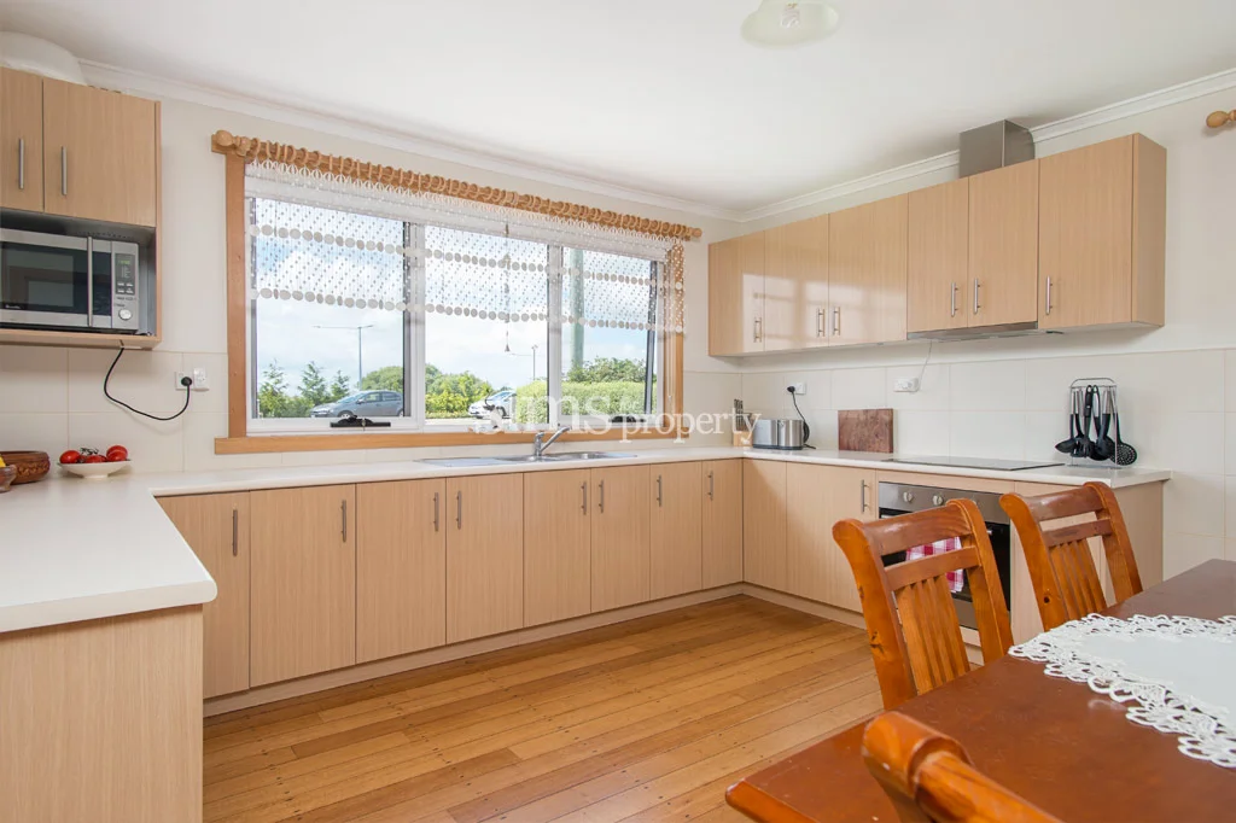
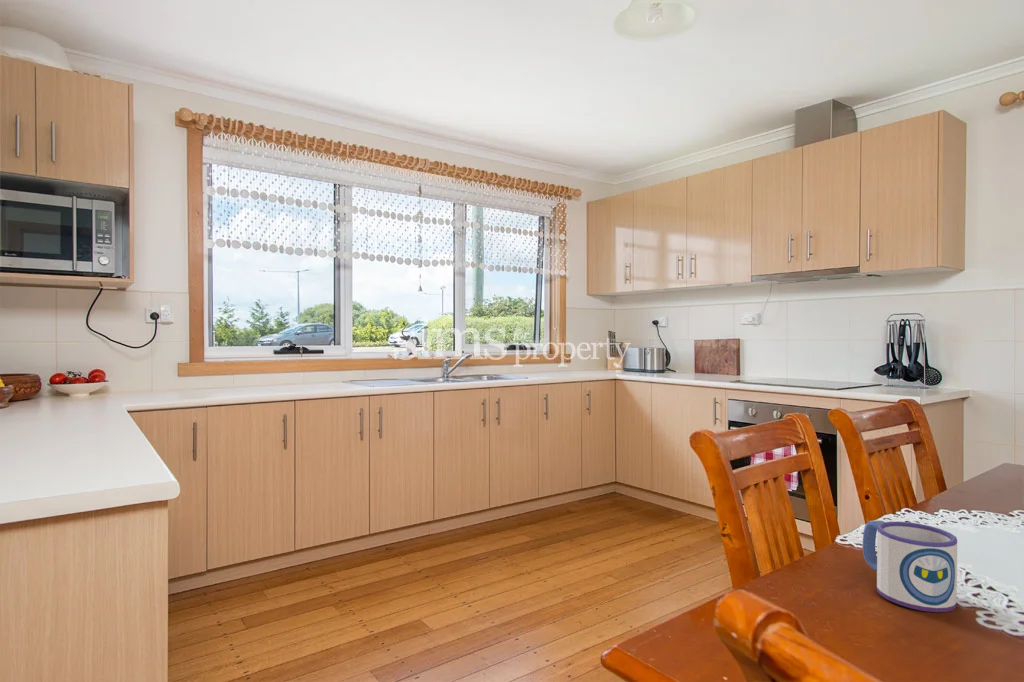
+ mug (903, 559)
